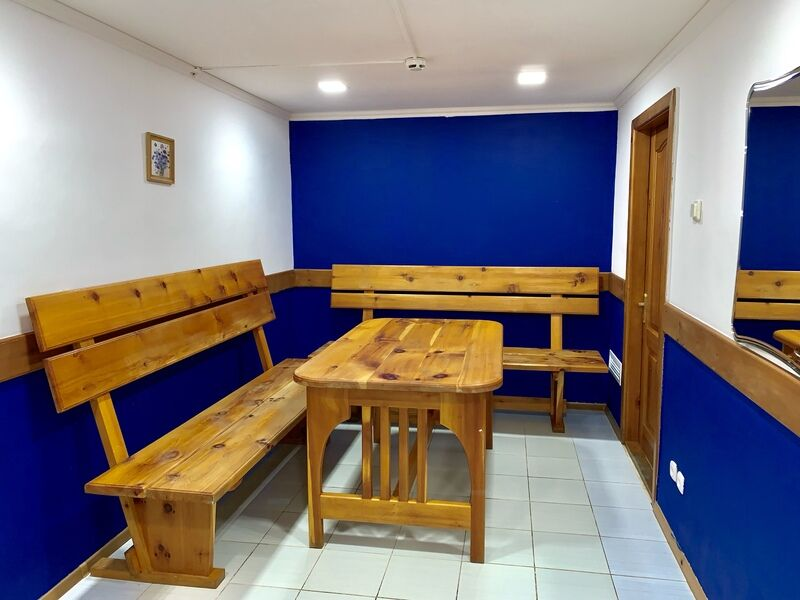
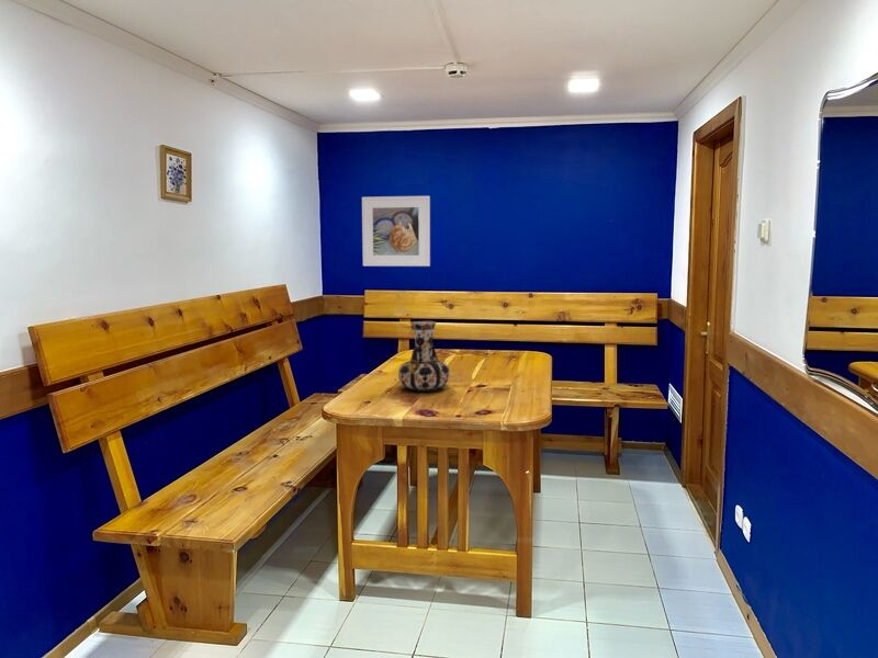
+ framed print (395, 231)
+ vase (424, 355)
